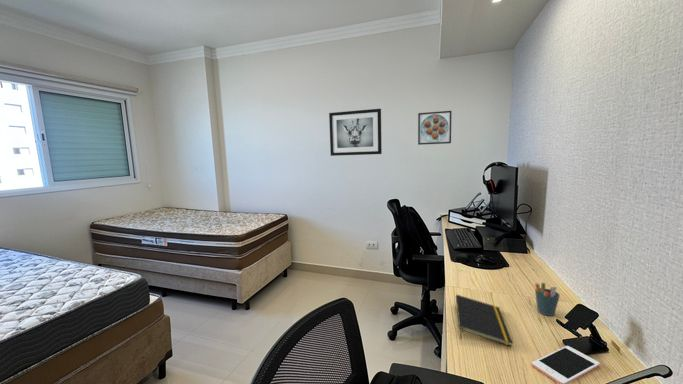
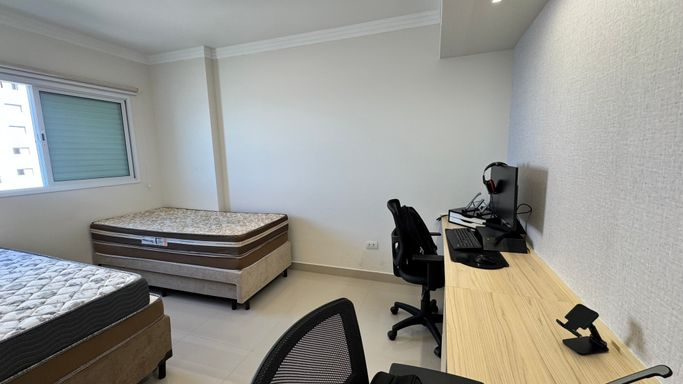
- pen holder (546, 297)
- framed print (434, 128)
- wall art (354, 133)
- cell phone (565, 364)
- notepad (480, 317)
